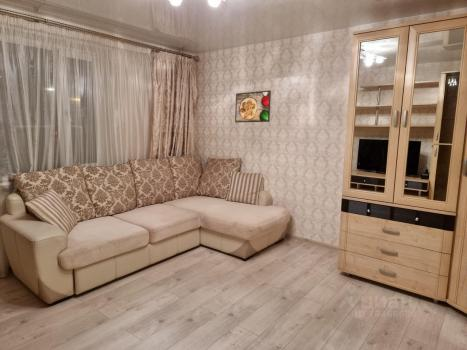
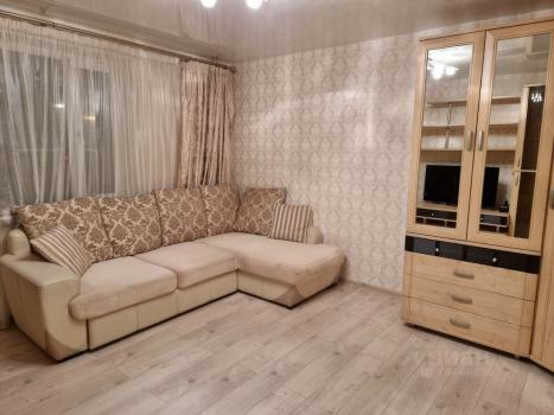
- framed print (252, 107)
